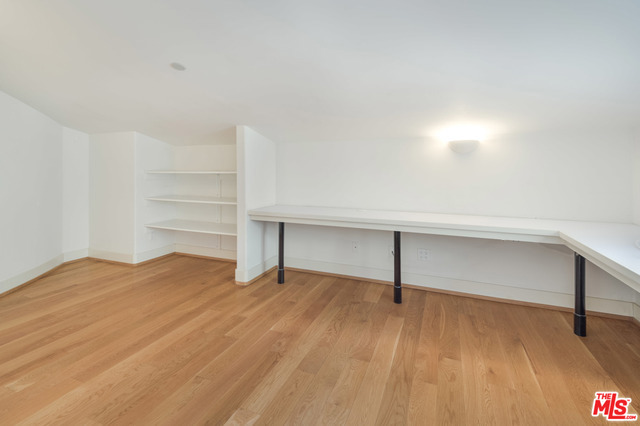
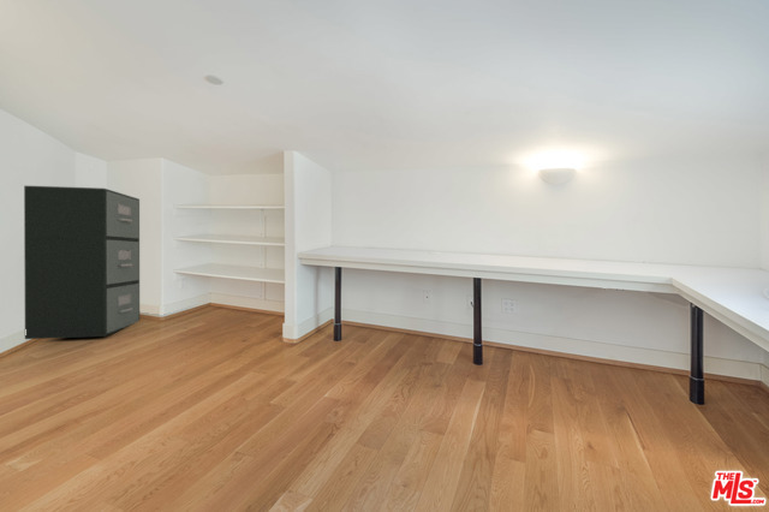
+ filing cabinet (90, 261)
